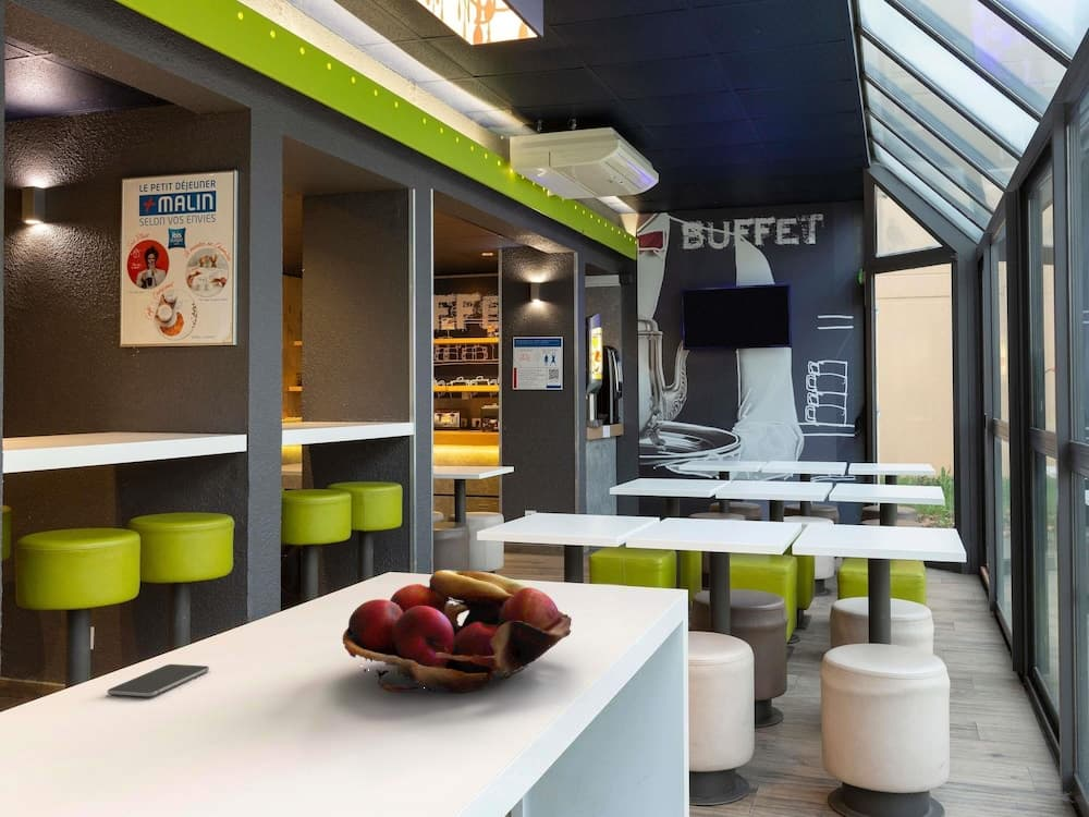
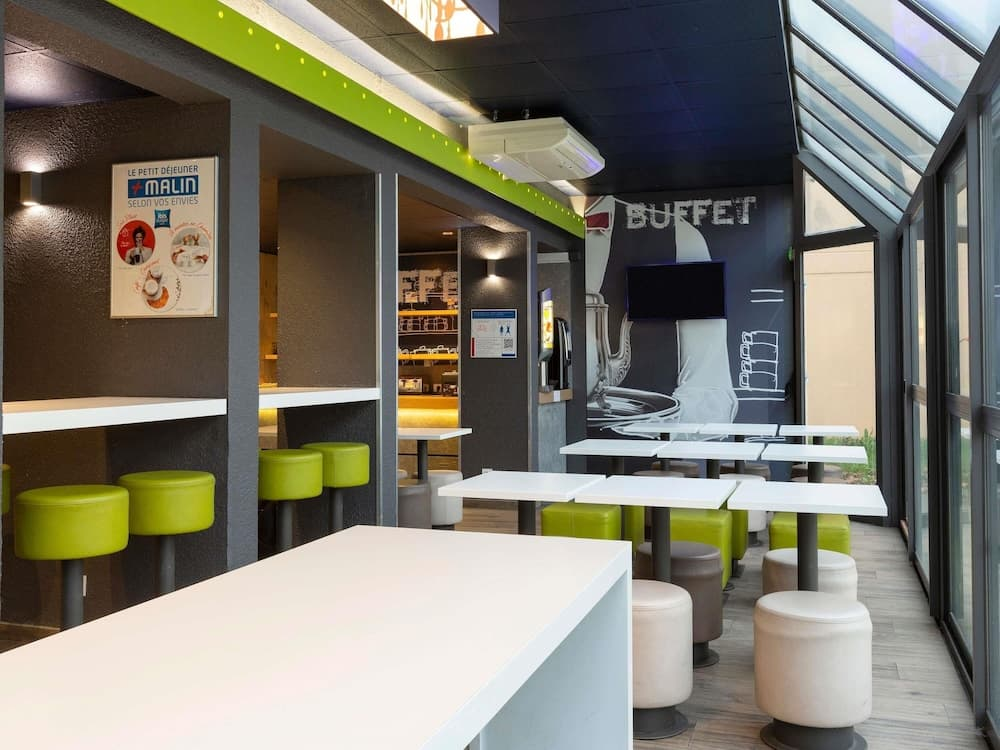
- smartphone (160, 679)
- fruit basket (457, 623)
